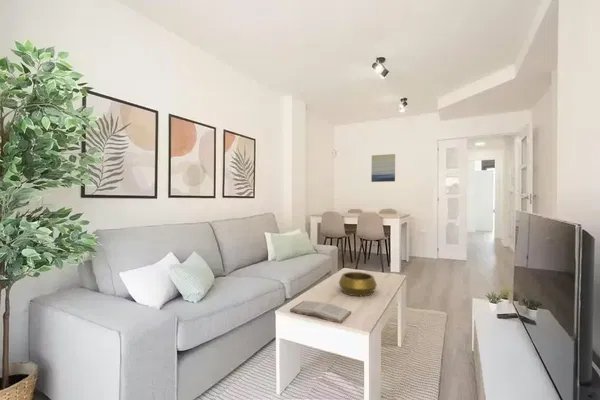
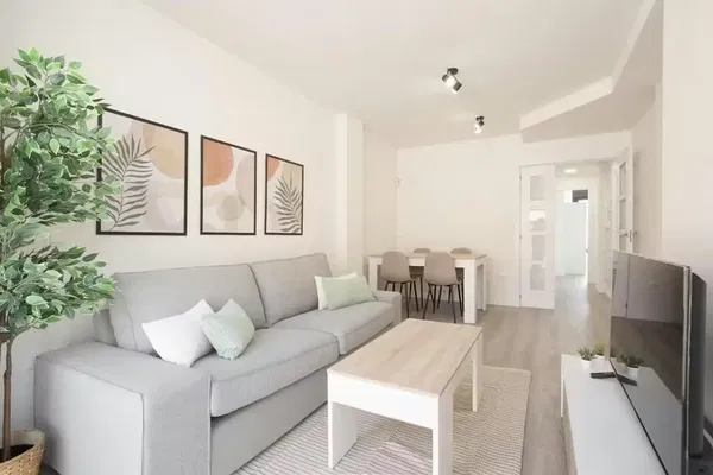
- book (320, 309)
- wall art (383, 168)
- decorative bowl (357, 283)
